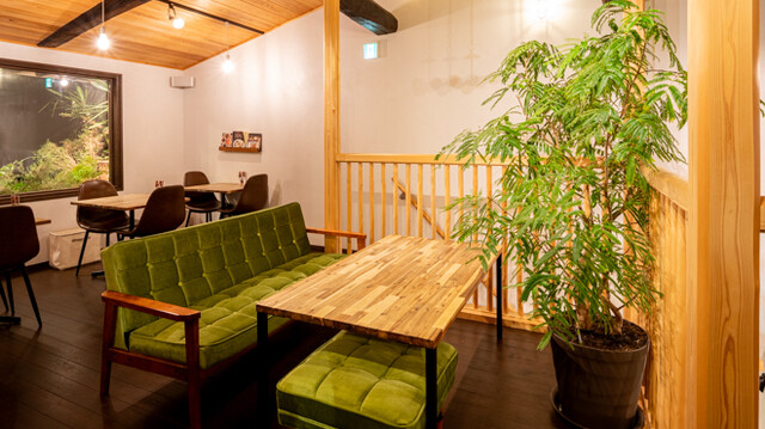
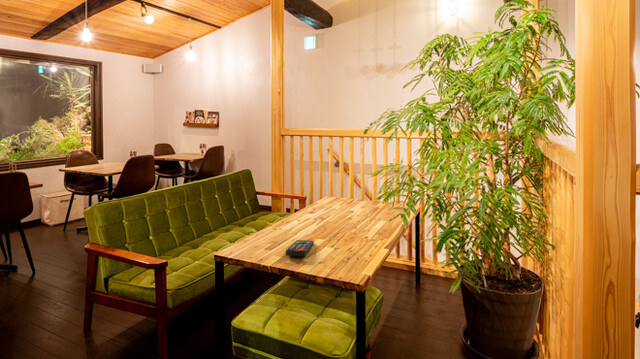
+ remote control (300, 247)
